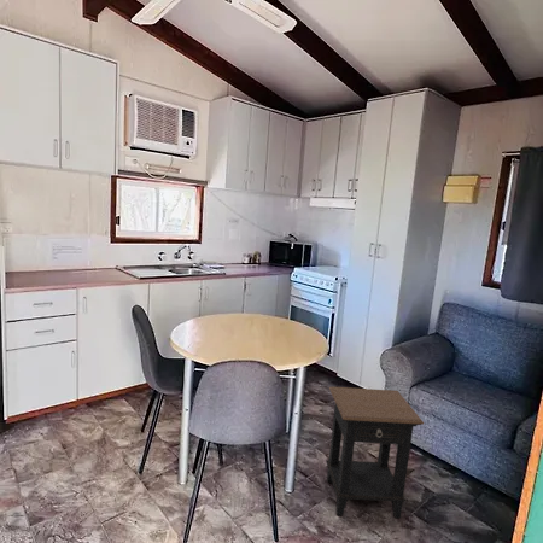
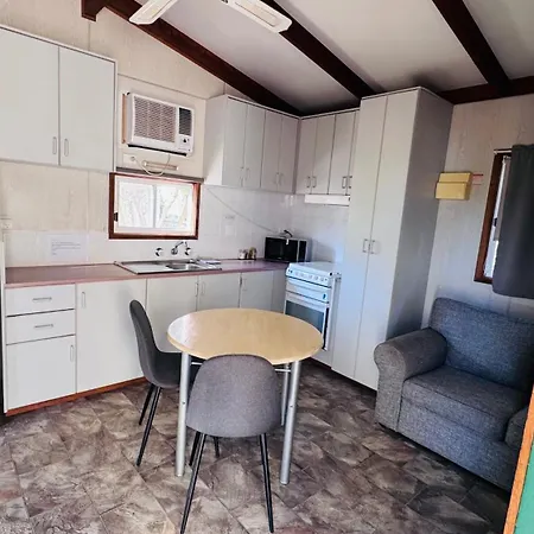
- side table (367, 442)
